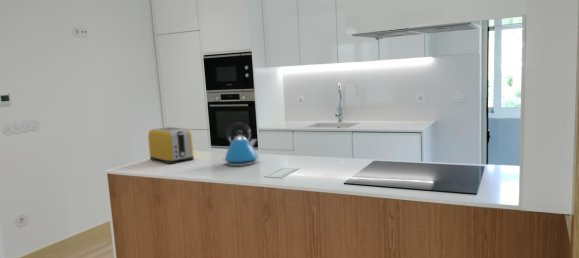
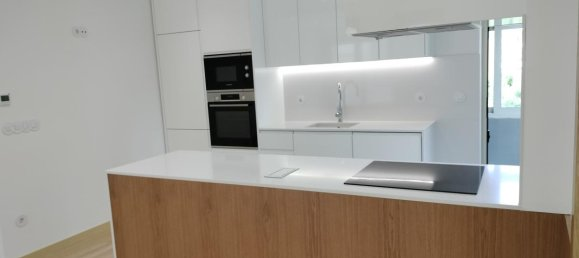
- toaster (171, 144)
- kettle (239, 142)
